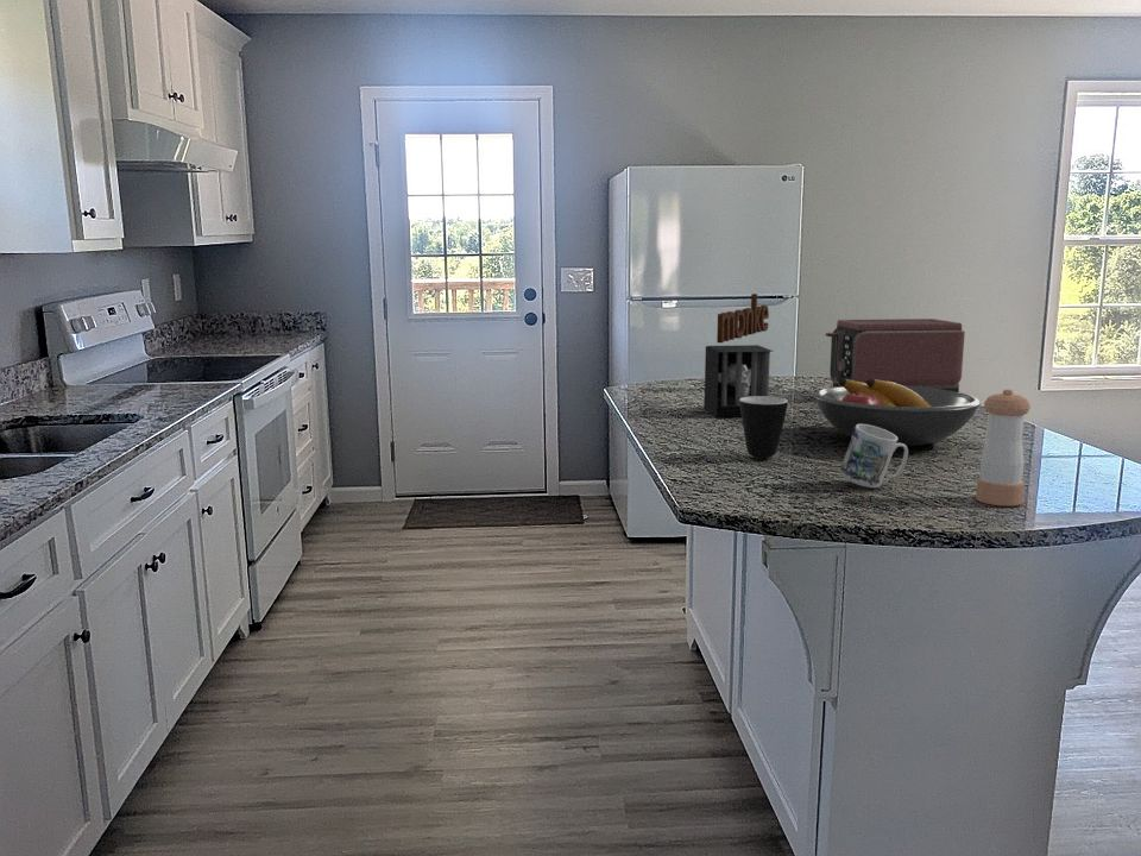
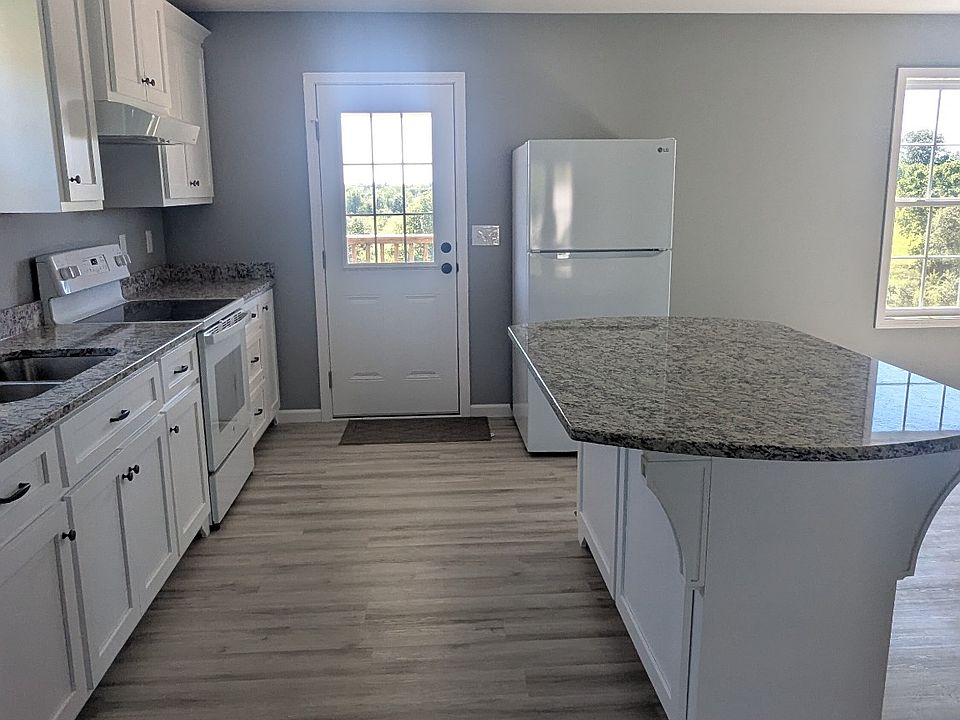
- pepper shaker (1003, 445)
- mug (872, 454)
- fruit bowl (893, 411)
- mug (762, 427)
- toaster (888, 358)
- knife block (743, 353)
